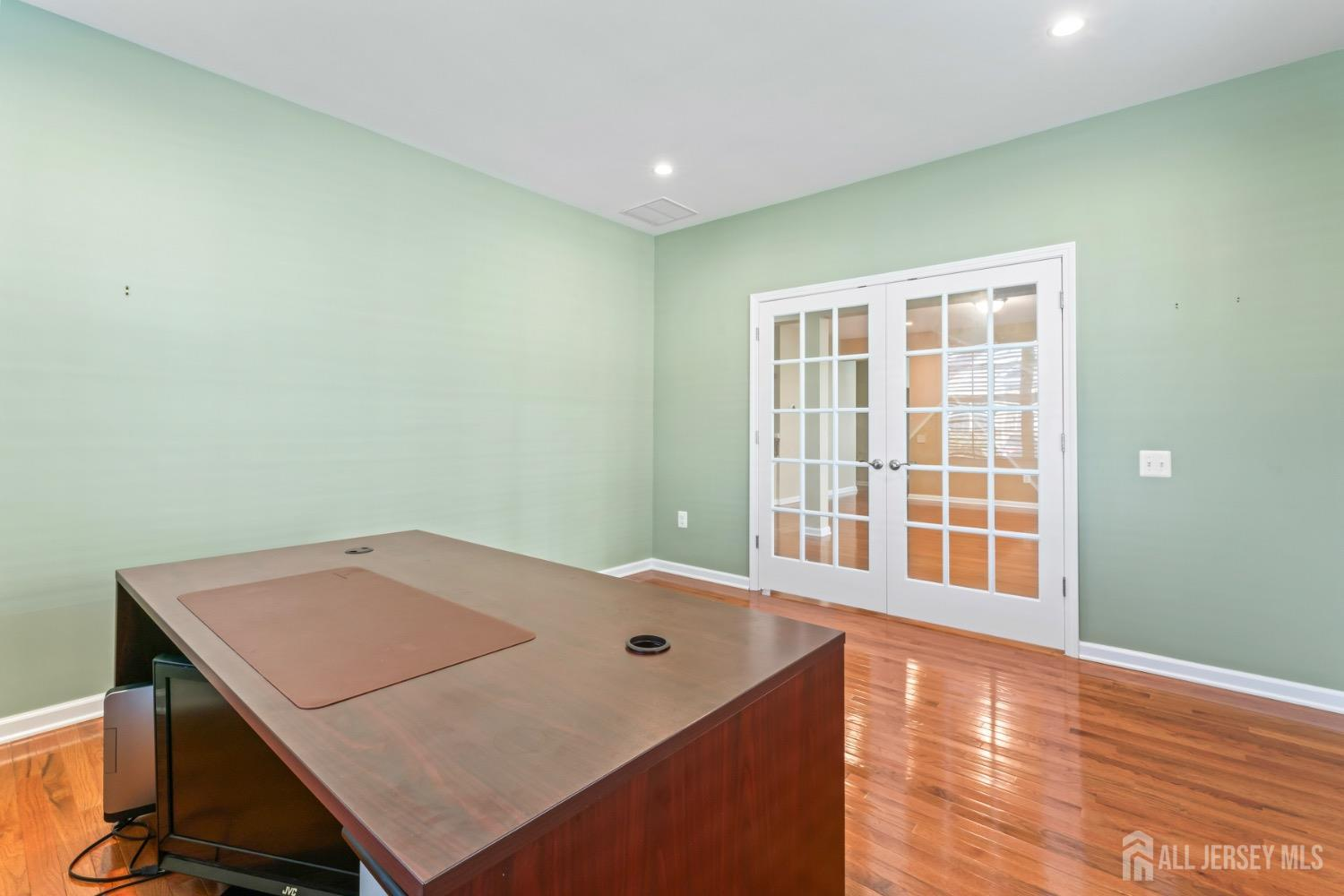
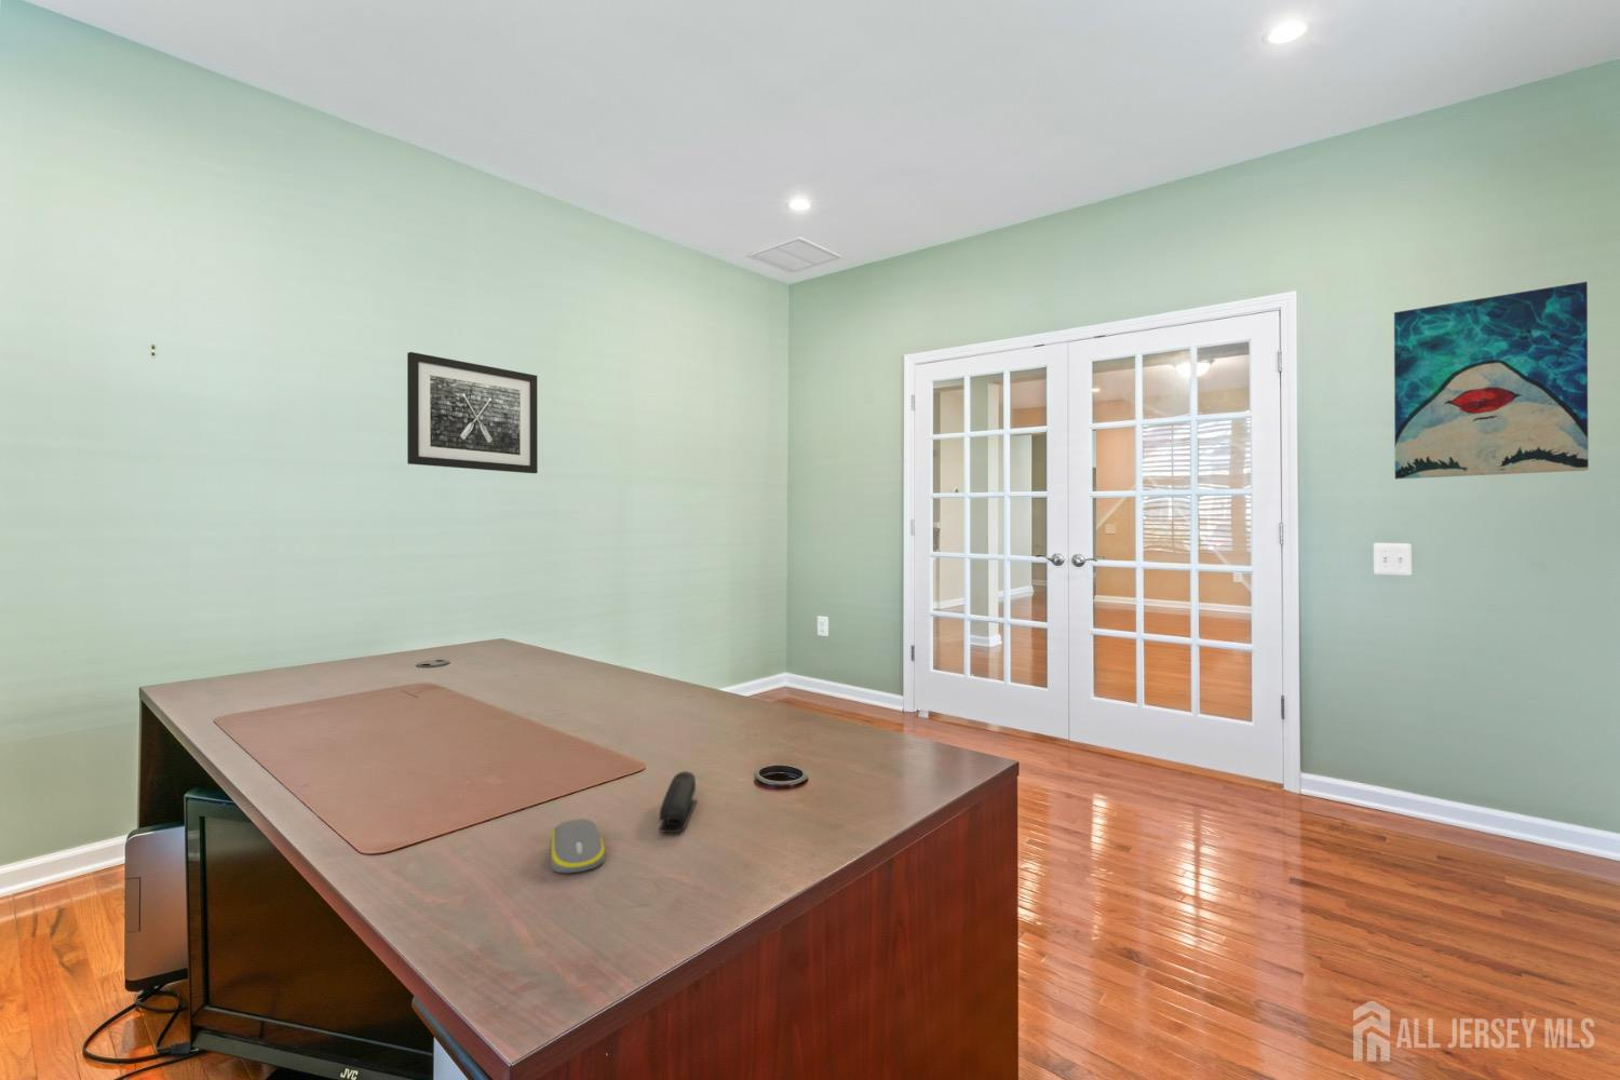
+ wall art (1484, 387)
+ wall art (476, 417)
+ stapler (679, 799)
+ computer mouse (576, 841)
